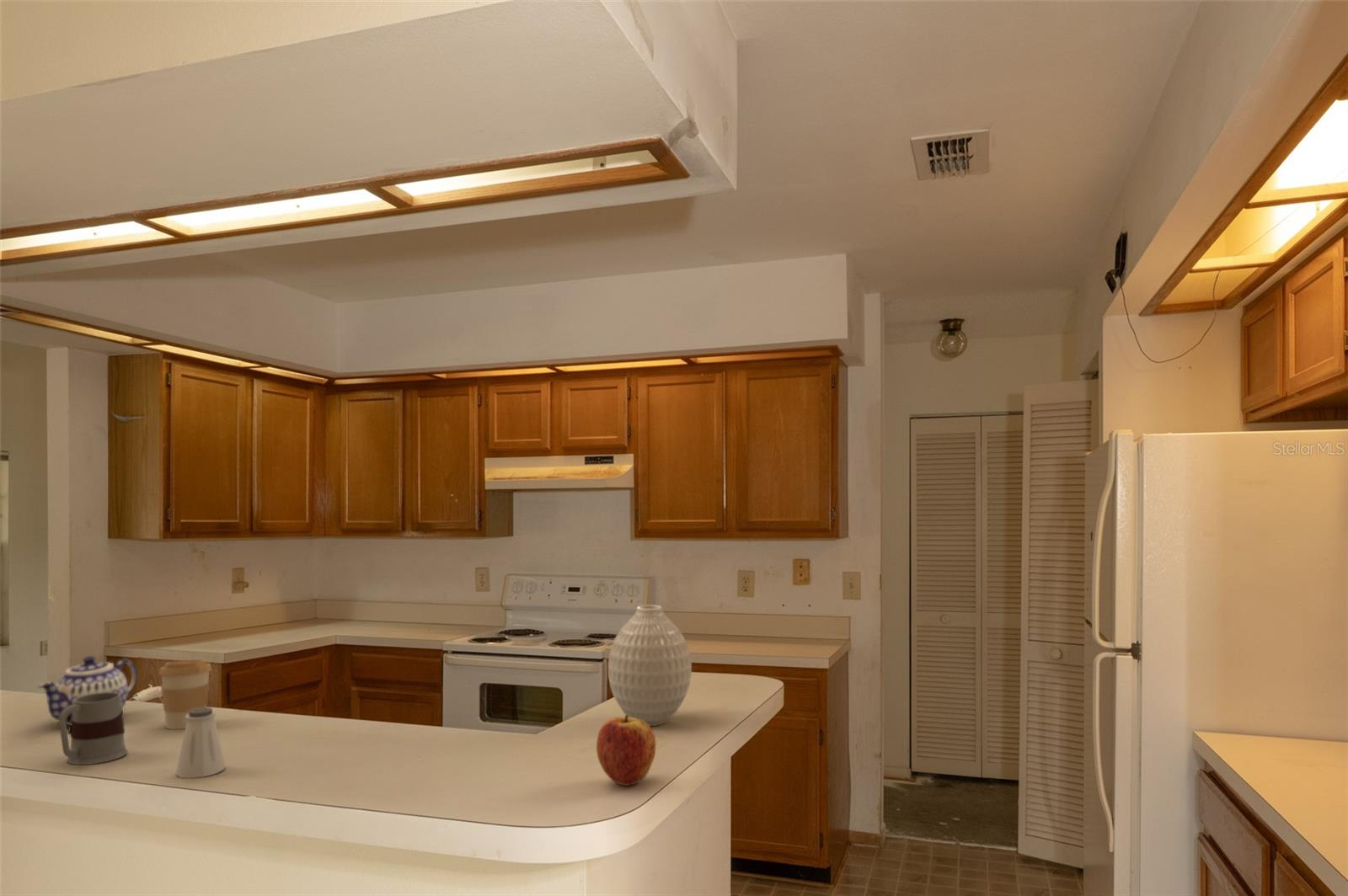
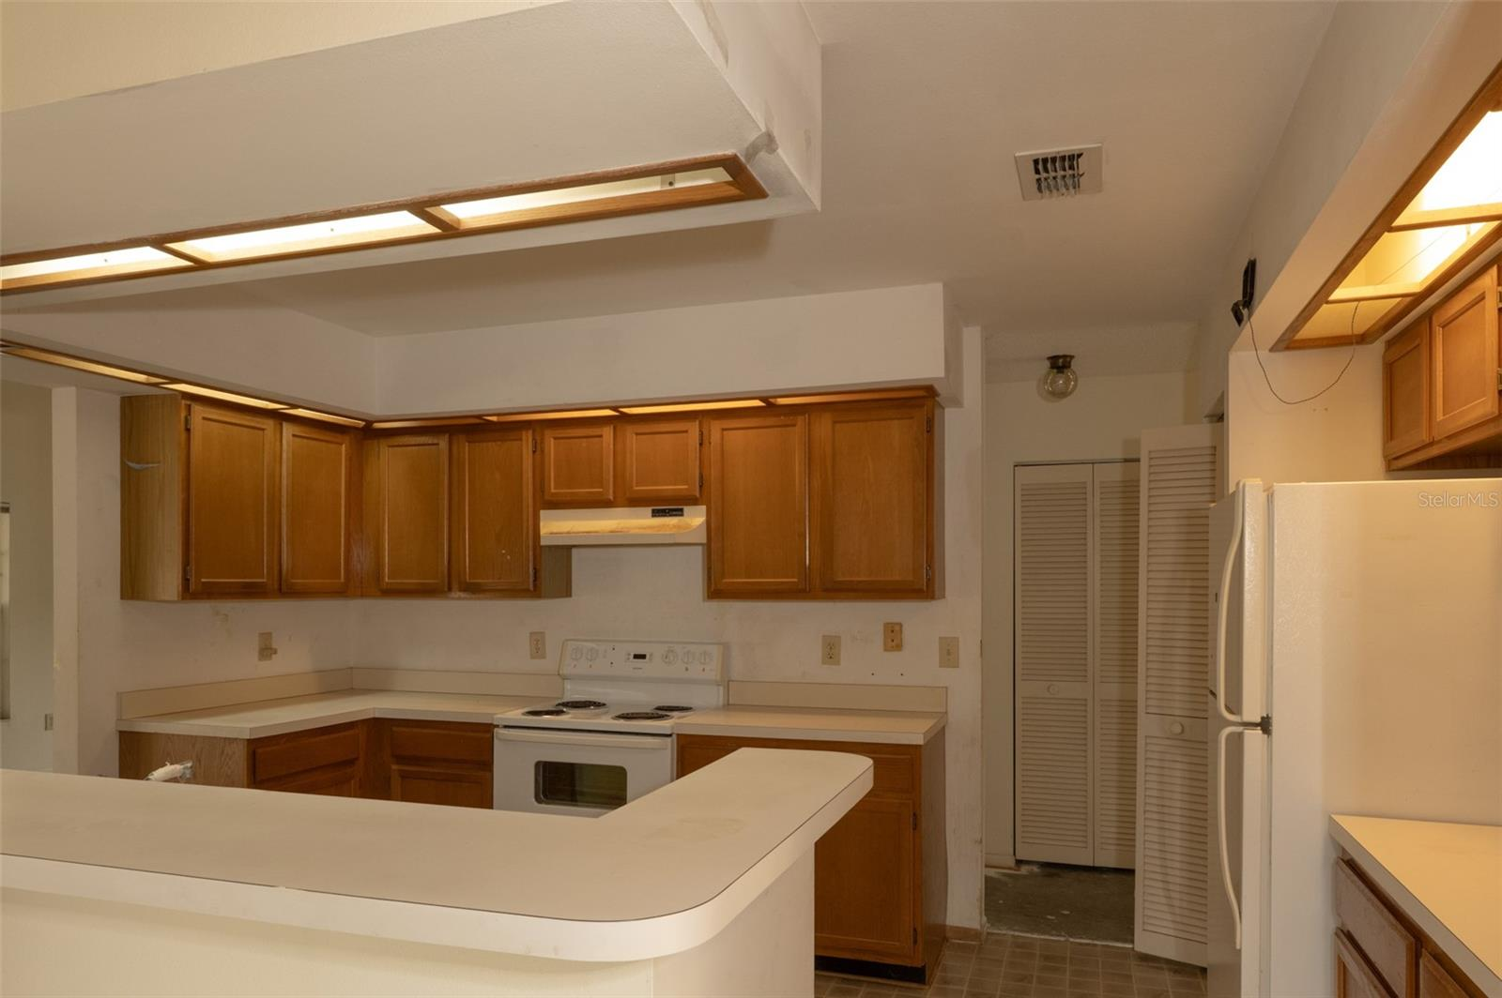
- coffee cup (185, 691)
- teapot (90, 688)
- mug (90, 728)
- apple (626, 749)
- saltshaker (201, 740)
- vase (650, 664)
